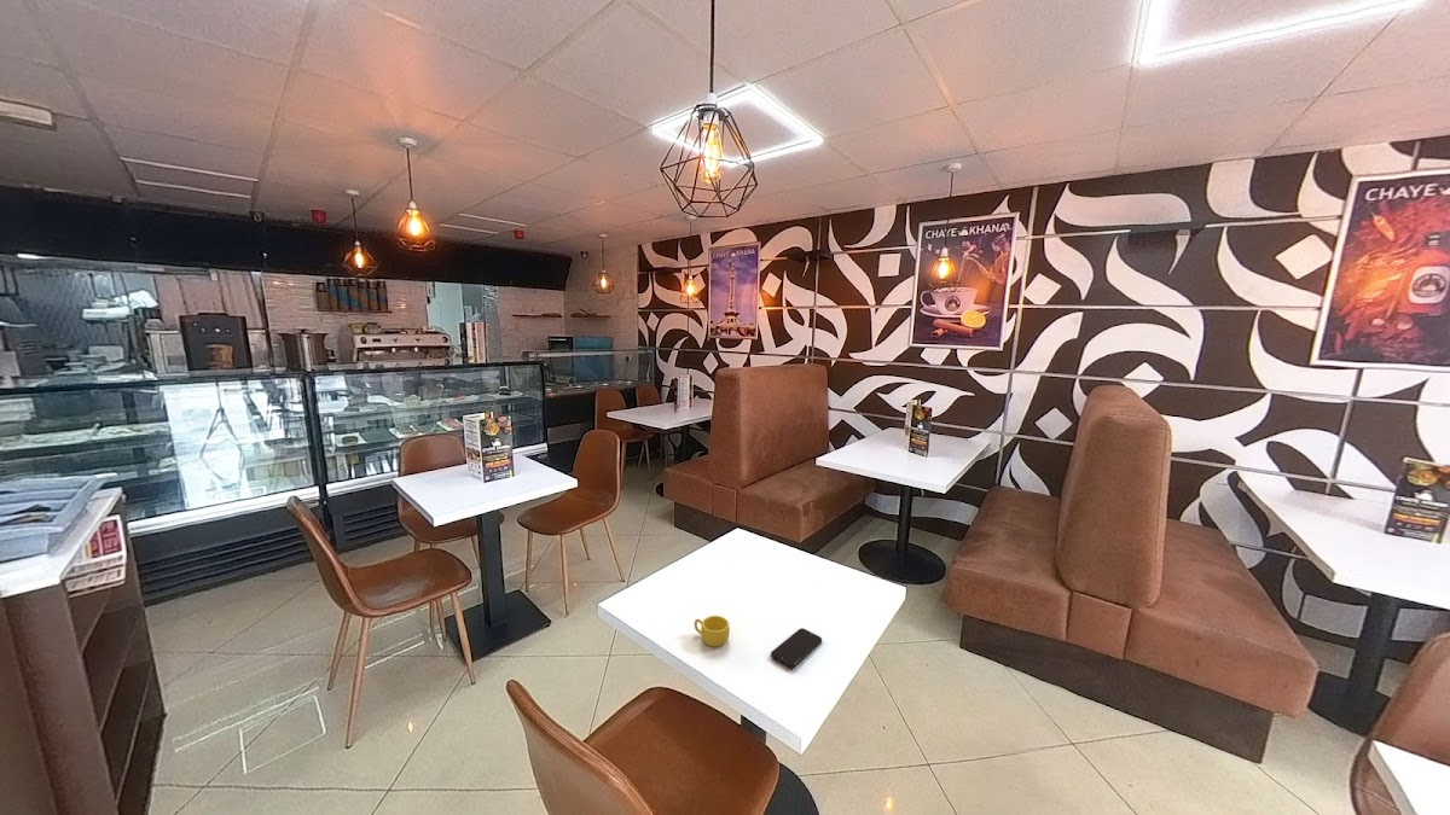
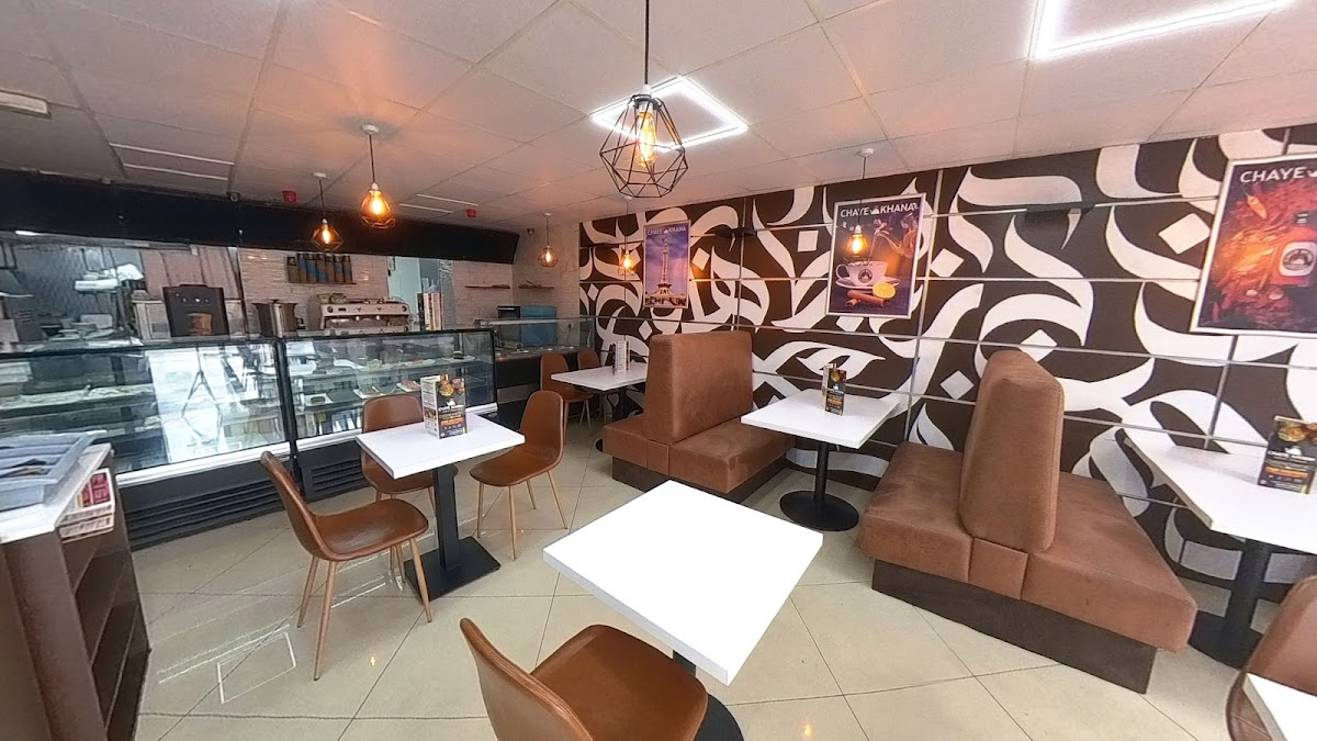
- smartphone (796, 646)
- cup (710, 629)
